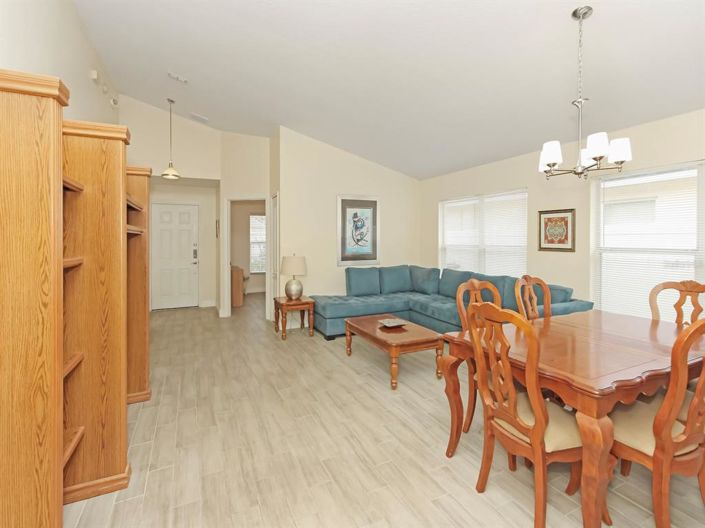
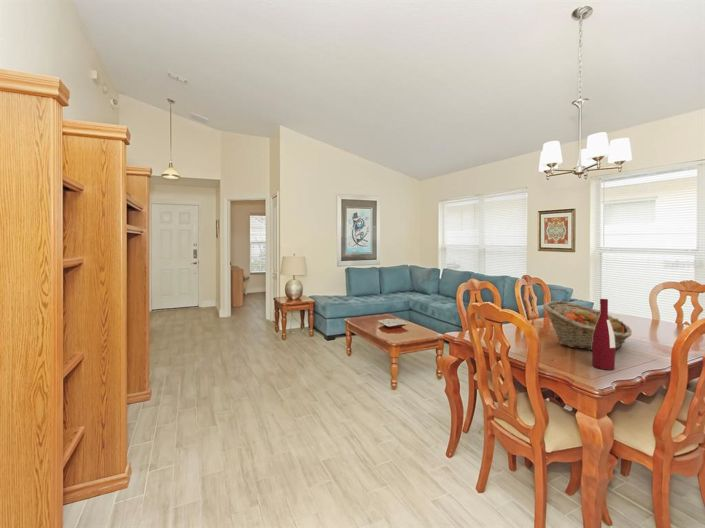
+ alcohol (603, 333)
+ fruit basket (585, 323)
